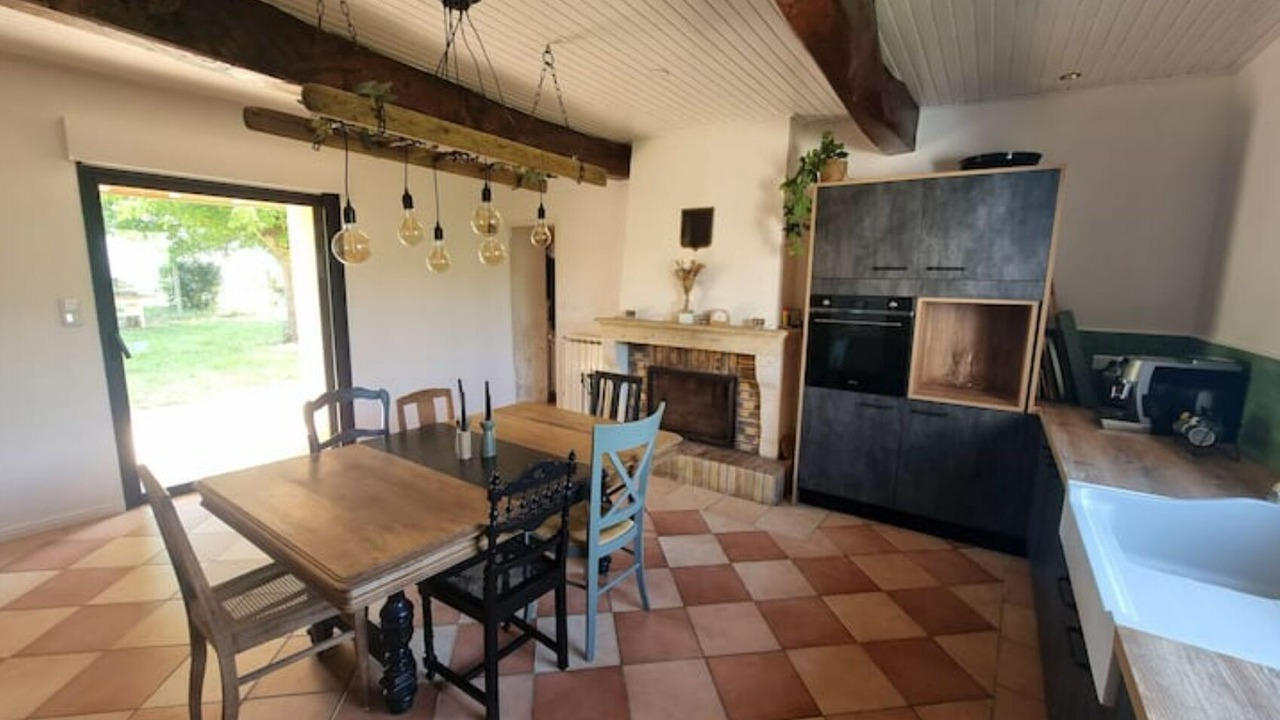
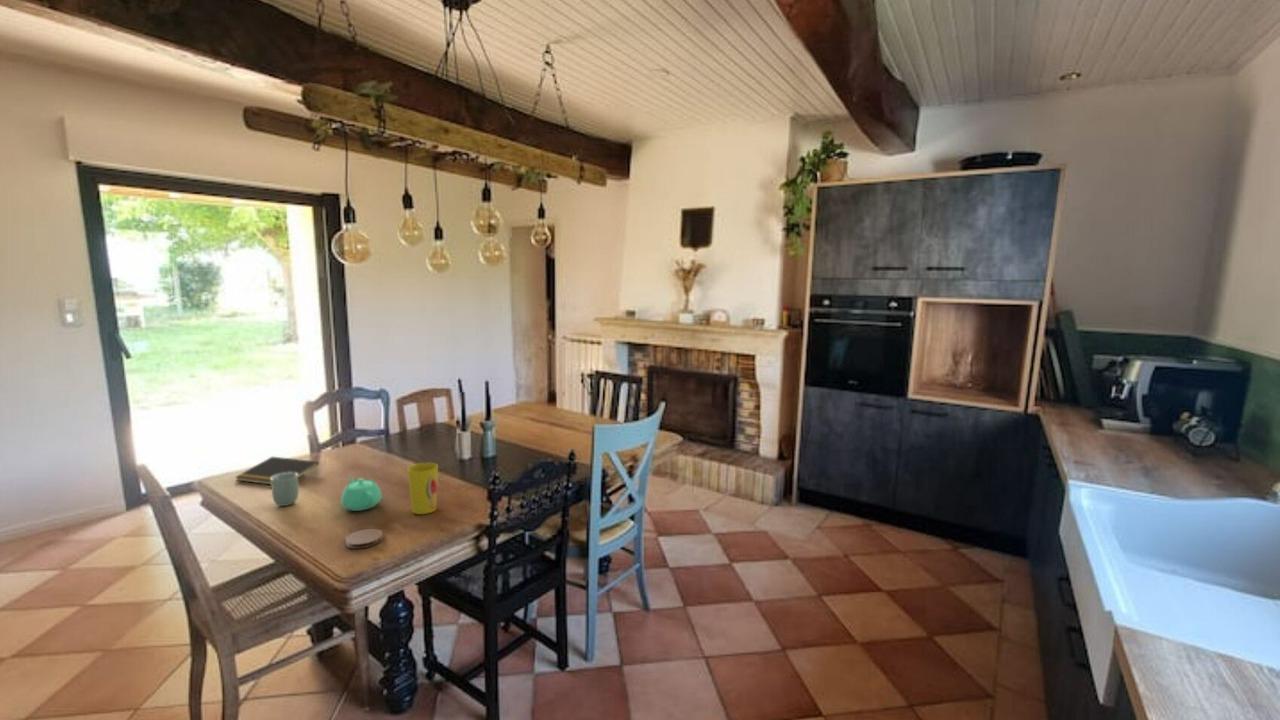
+ cup (423, 488)
+ notepad (278, 470)
+ teapot (360, 492)
+ coaster (364, 538)
+ cup (285, 490)
